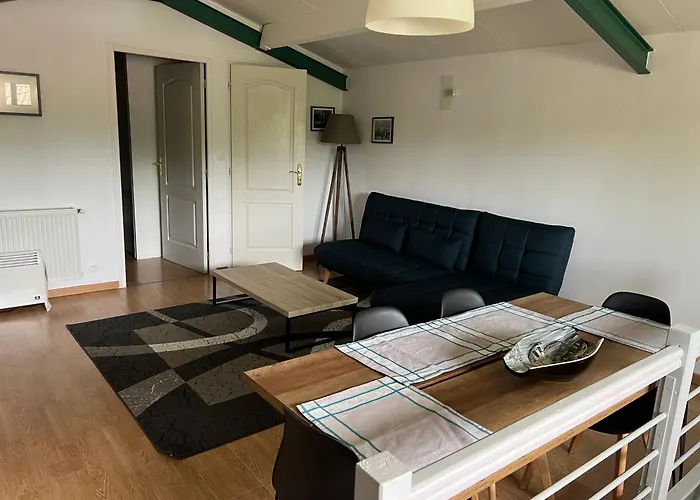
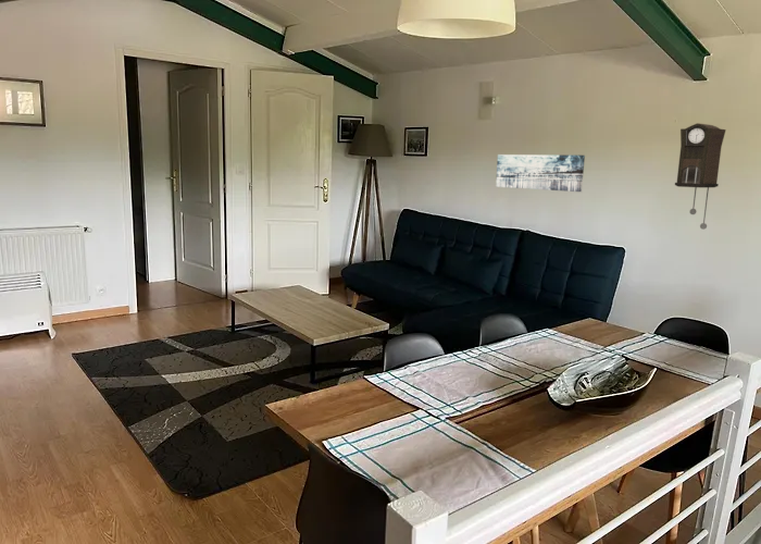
+ pendulum clock (697, 177)
+ wall art (537, 172)
